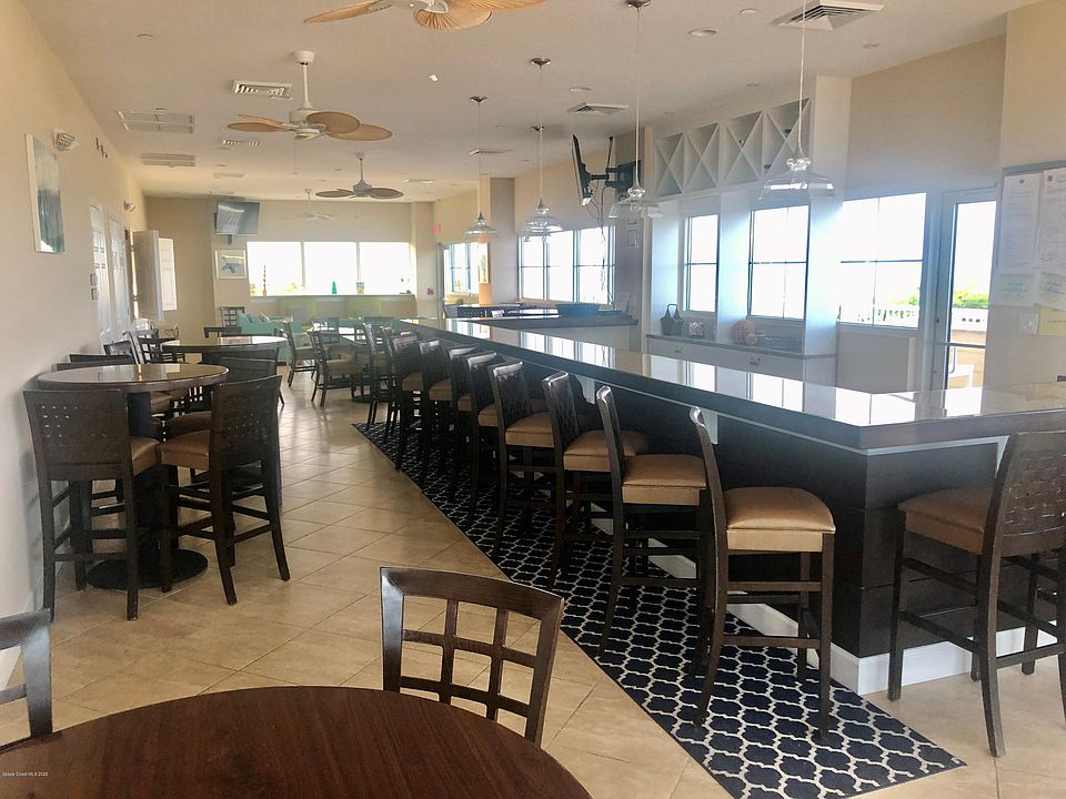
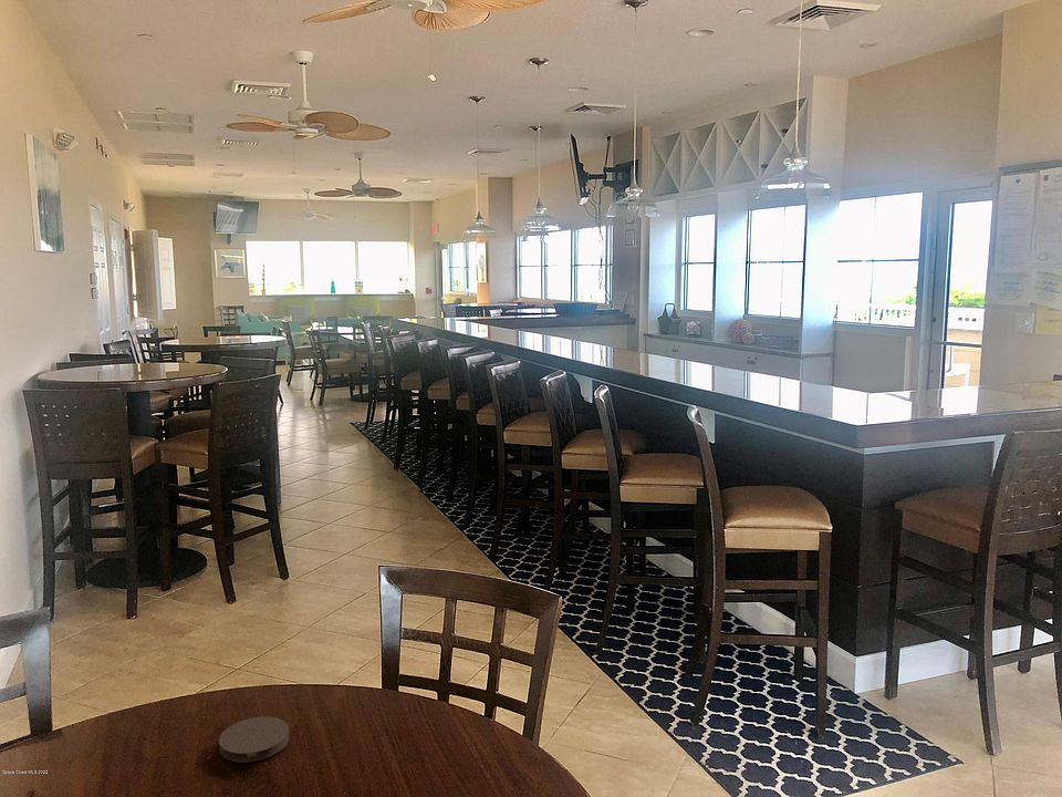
+ coaster (254, 738)
